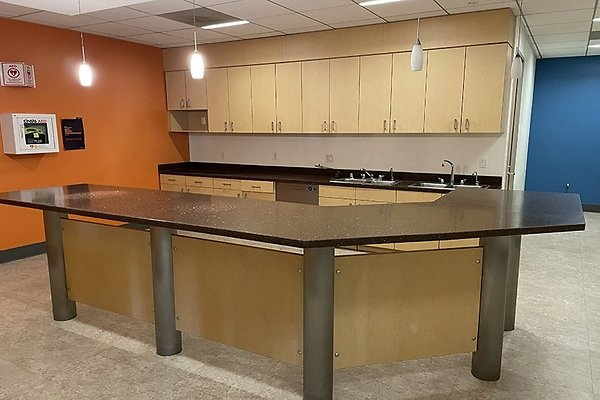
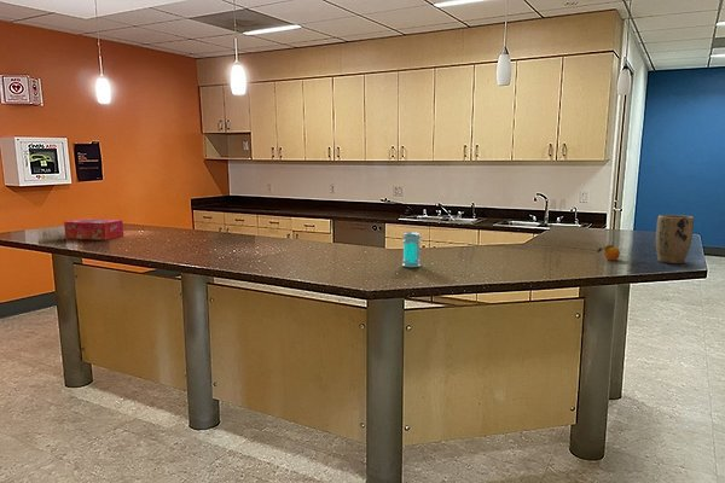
+ fruit (608, 250)
+ jar (411, 249)
+ tissue box (93, 228)
+ plant pot (673, 239)
